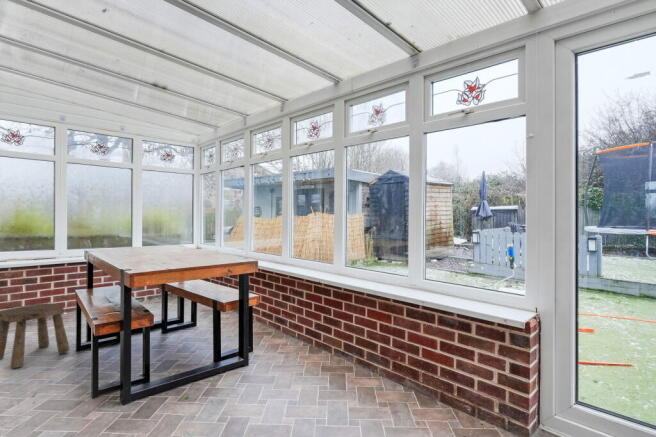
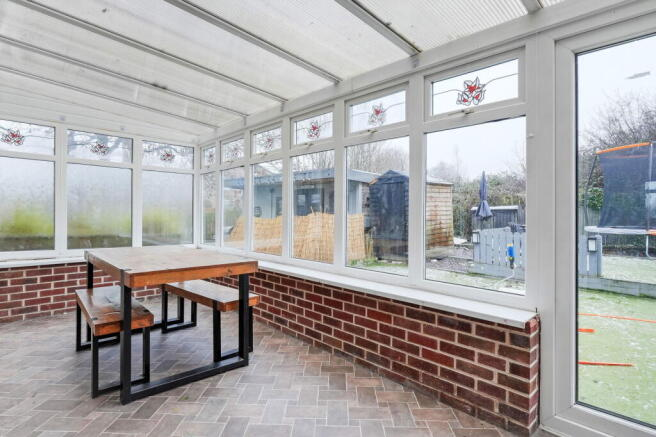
- stool (25, 330)
